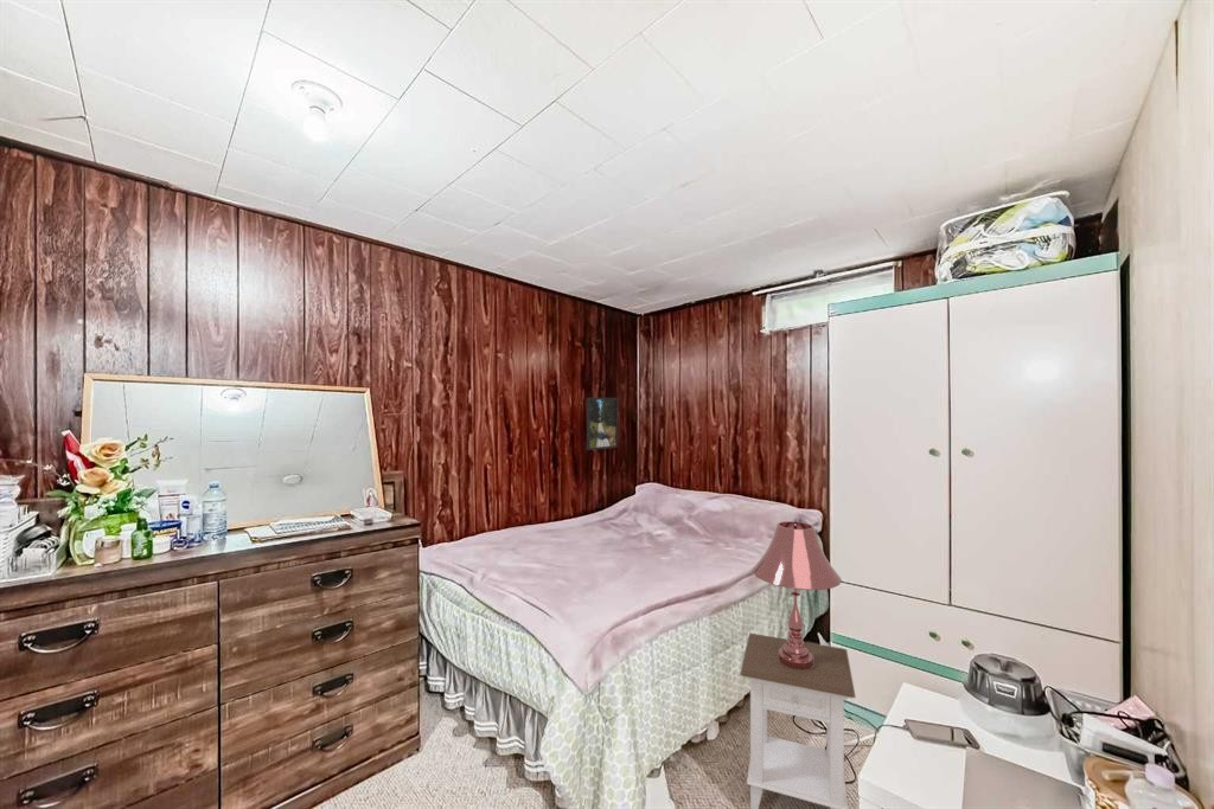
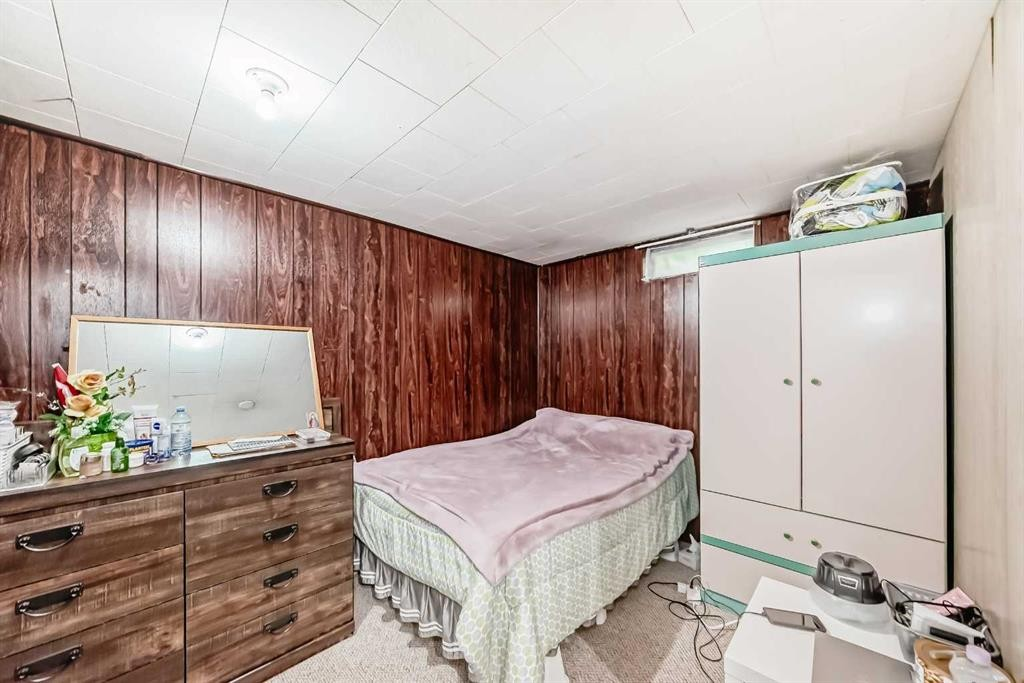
- nightstand (797, 715)
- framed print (602, 423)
- table lamp (796, 592)
